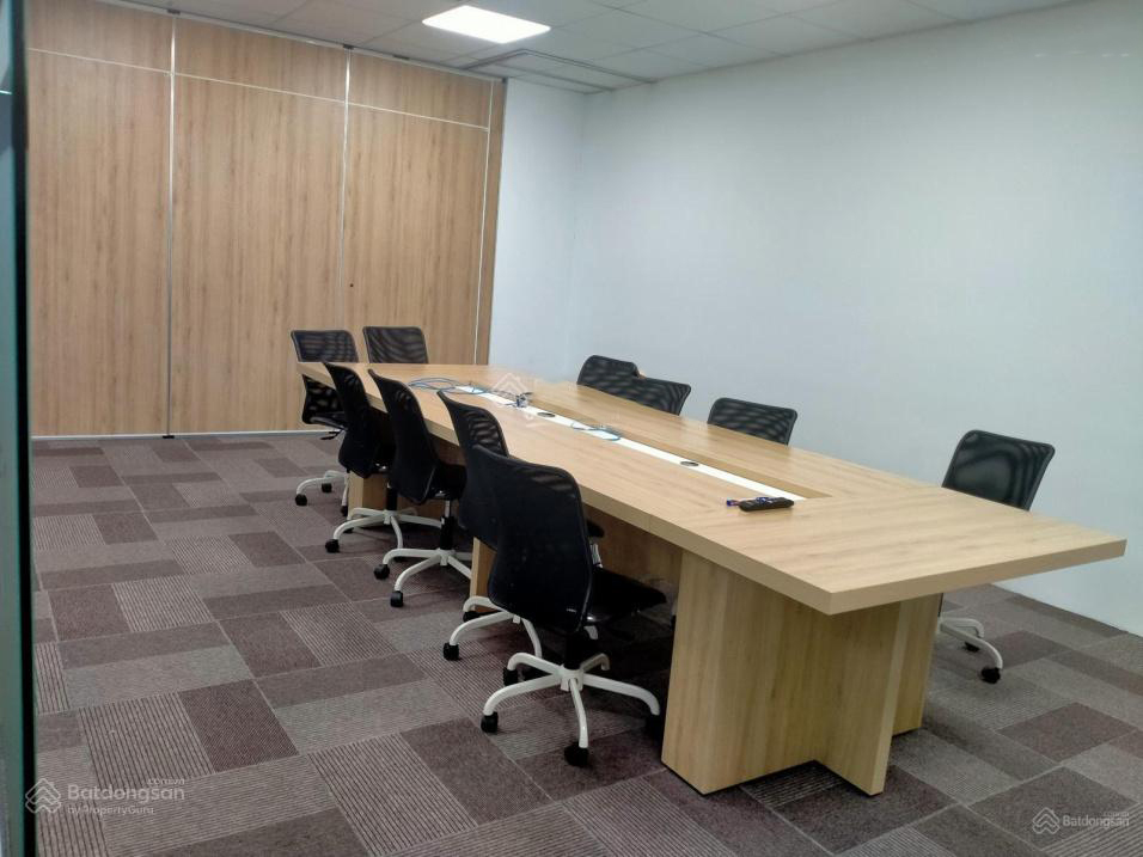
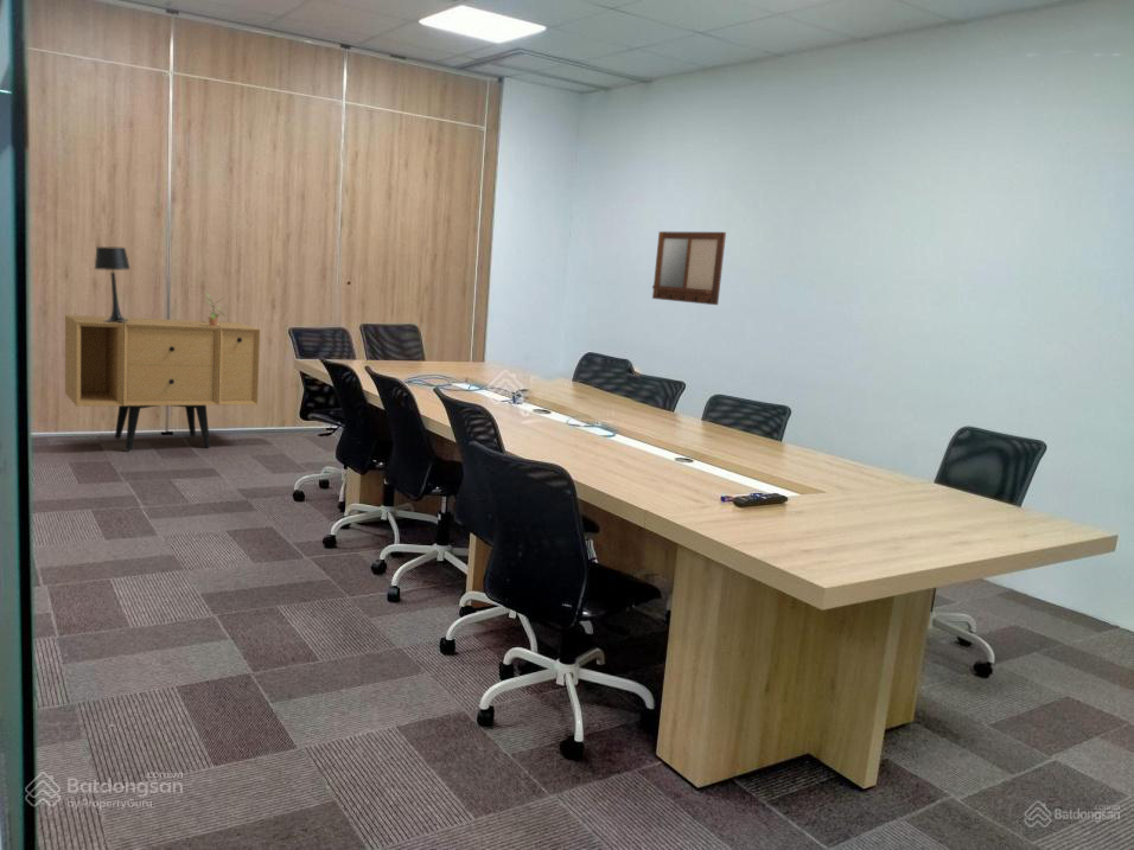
+ table lamp (115, 285)
+ potted plant (212, 308)
+ writing board (684, 267)
+ sideboard (163, 383)
